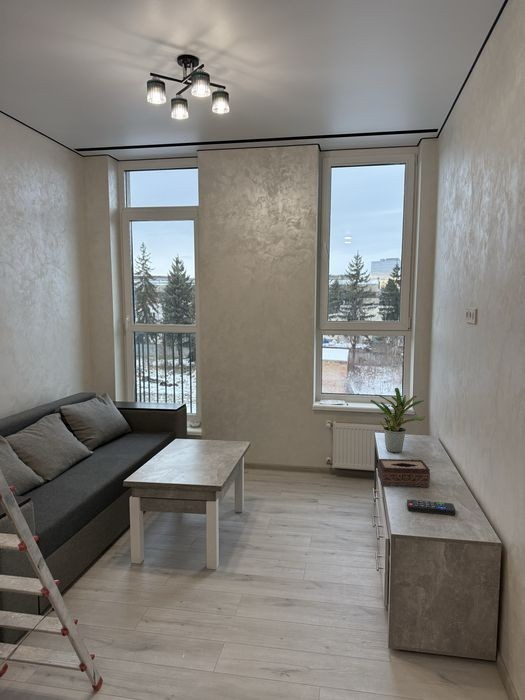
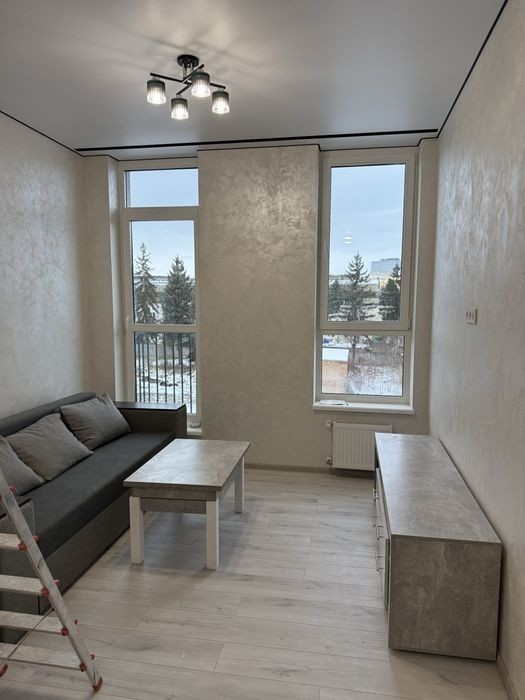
- remote control (430, 506)
- tissue box (402, 472)
- potted plant (397, 420)
